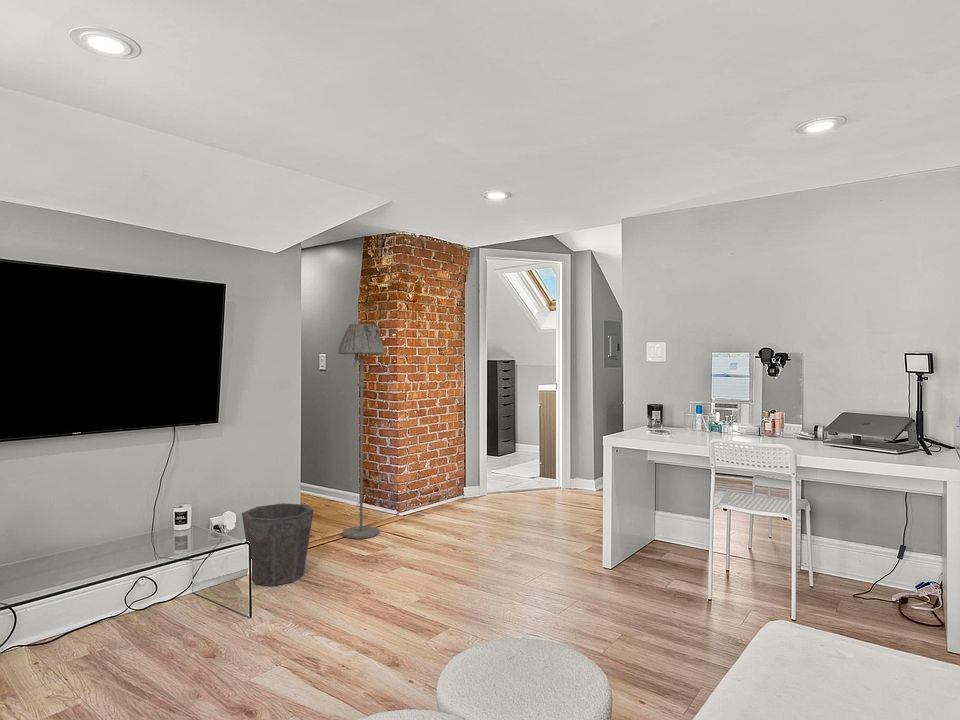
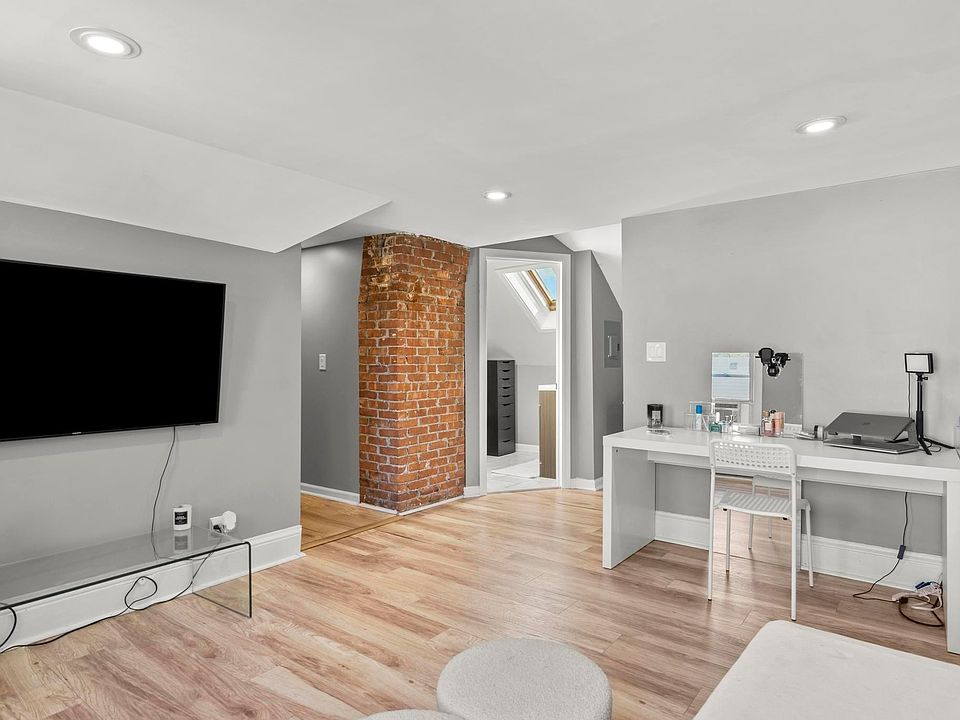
- waste bin (277, 543)
- floor lamp (361, 428)
